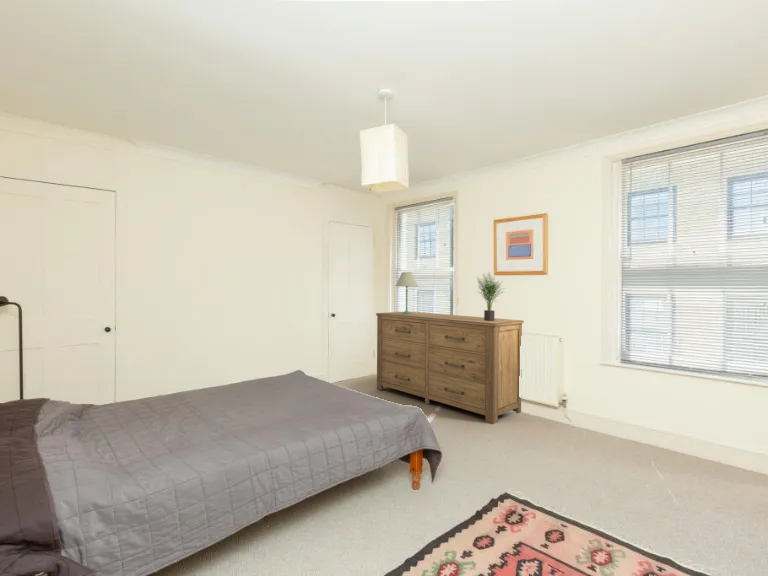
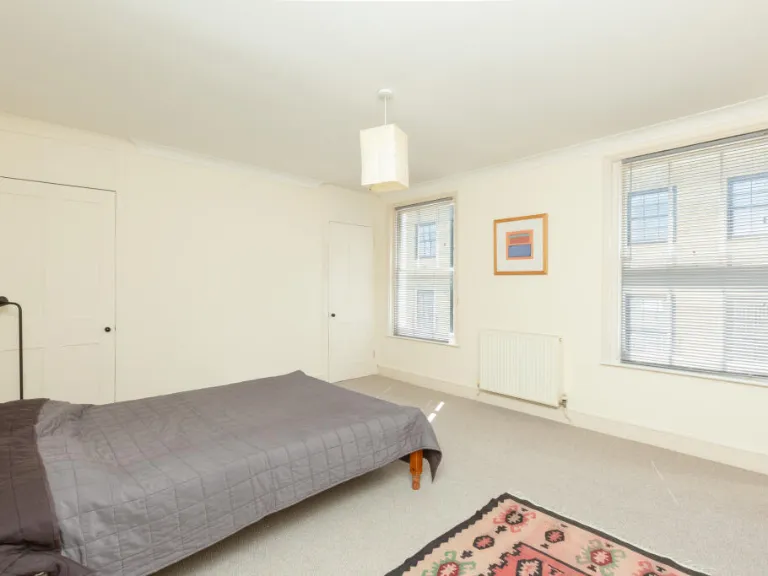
- dresser (441, 358)
- potted plant (491, 295)
- table lamp (406, 292)
